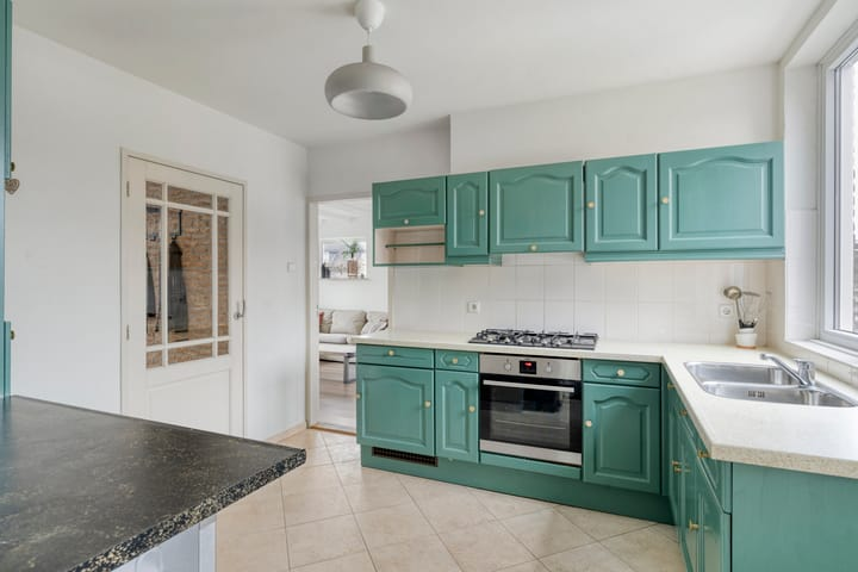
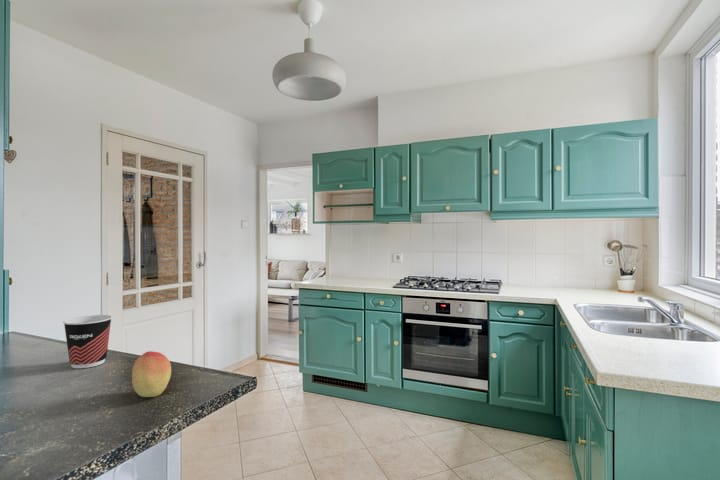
+ cup (88, 341)
+ fruit (151, 372)
